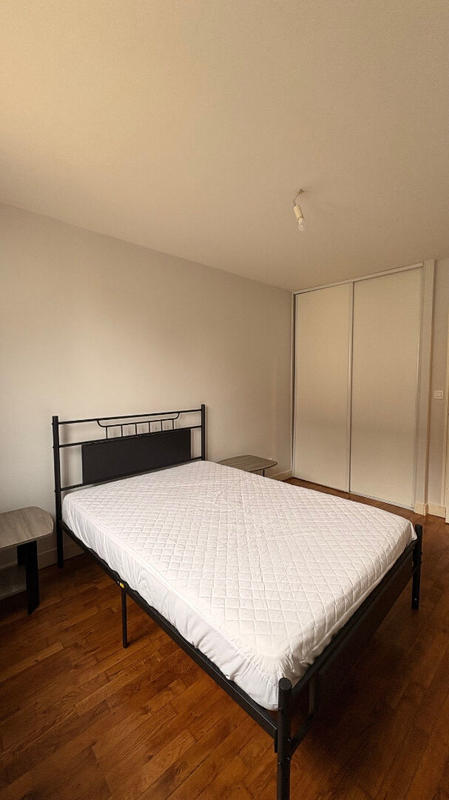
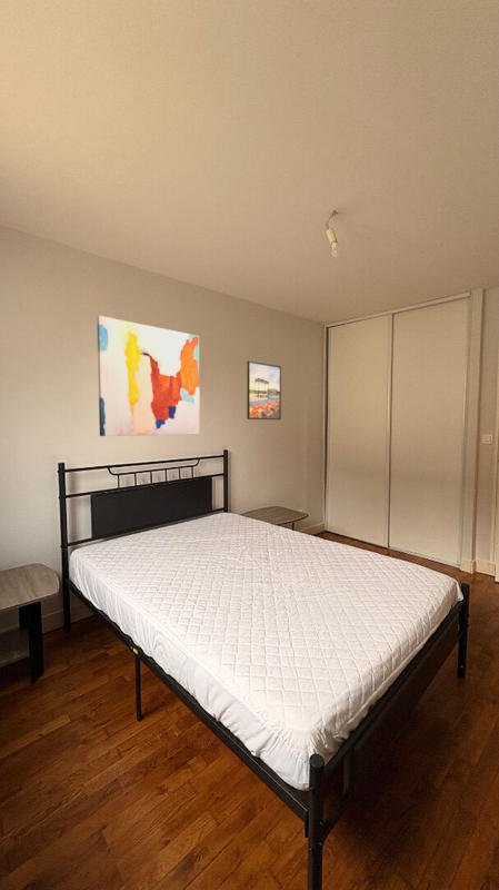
+ wall art (153, 380)
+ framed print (265, 392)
